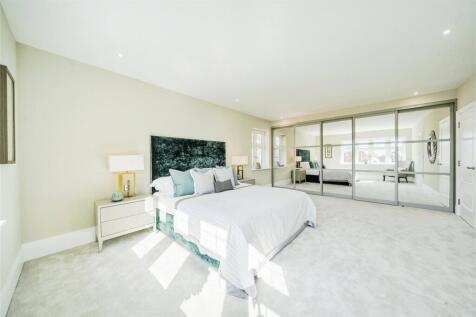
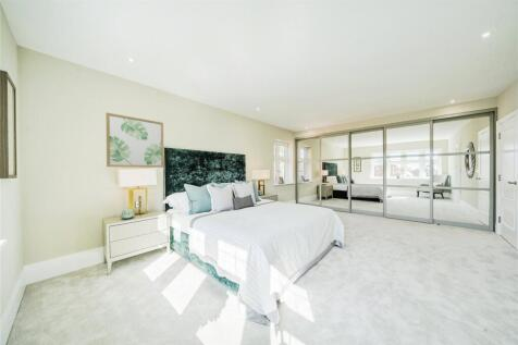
+ wall art (137, 143)
